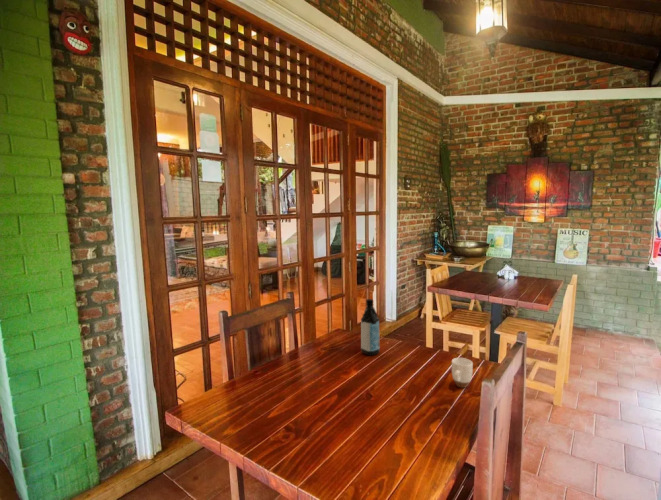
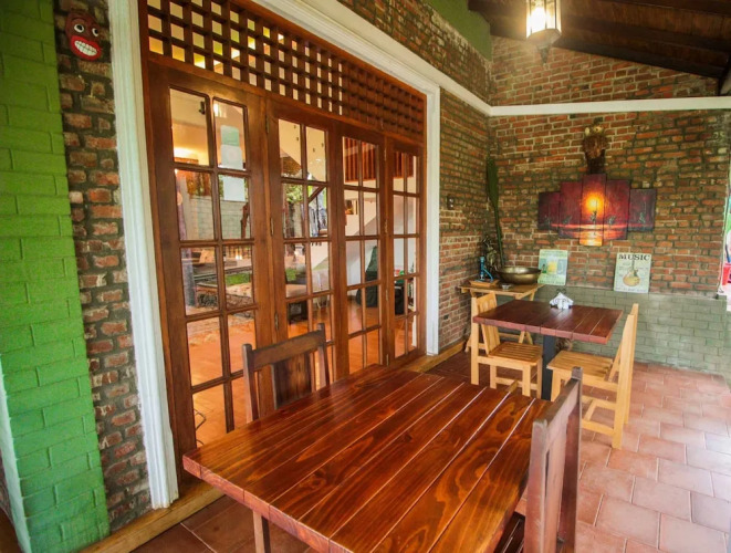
- water bottle (370, 326)
- mug (460, 375)
